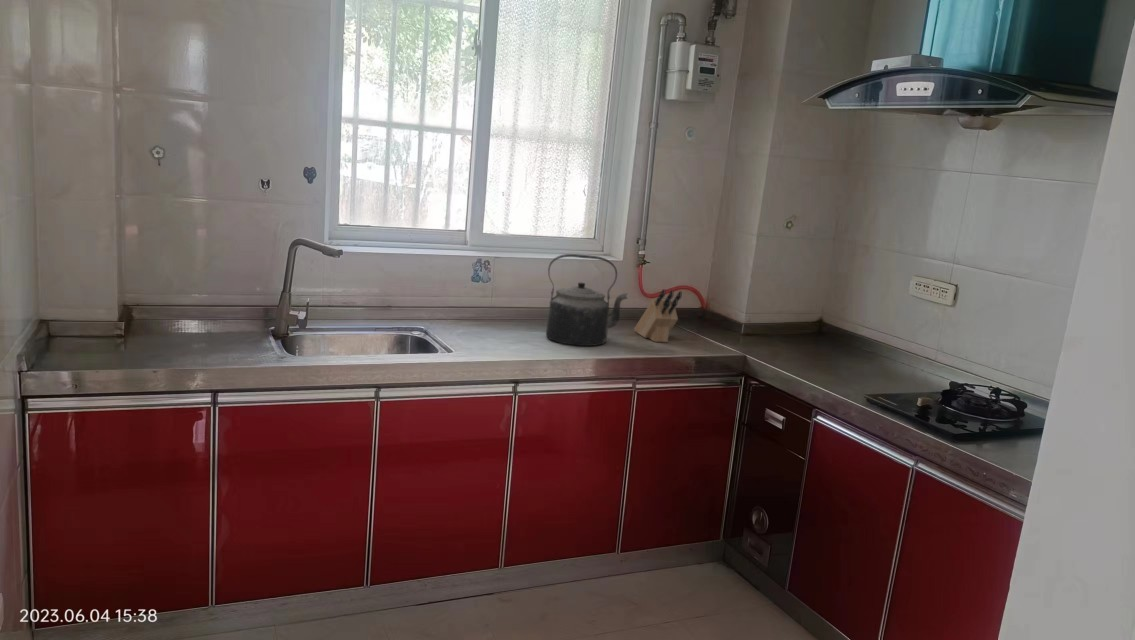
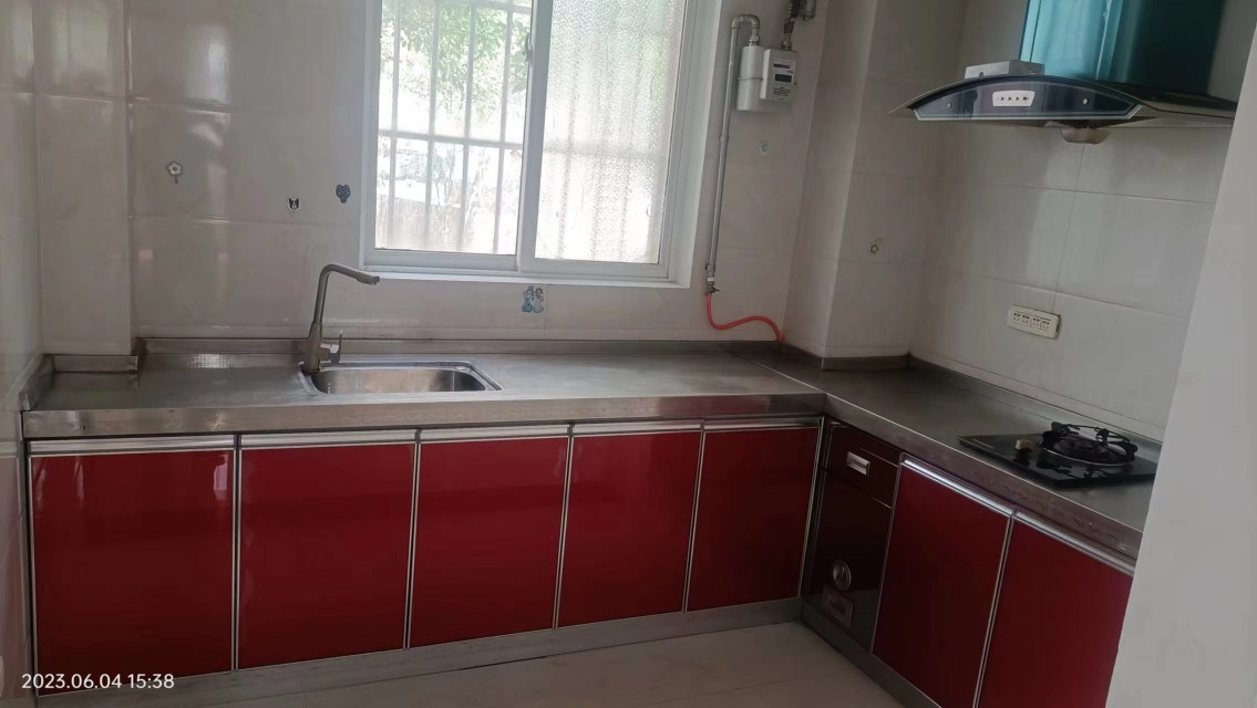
- knife block (658, 311)
- kettle (586, 298)
